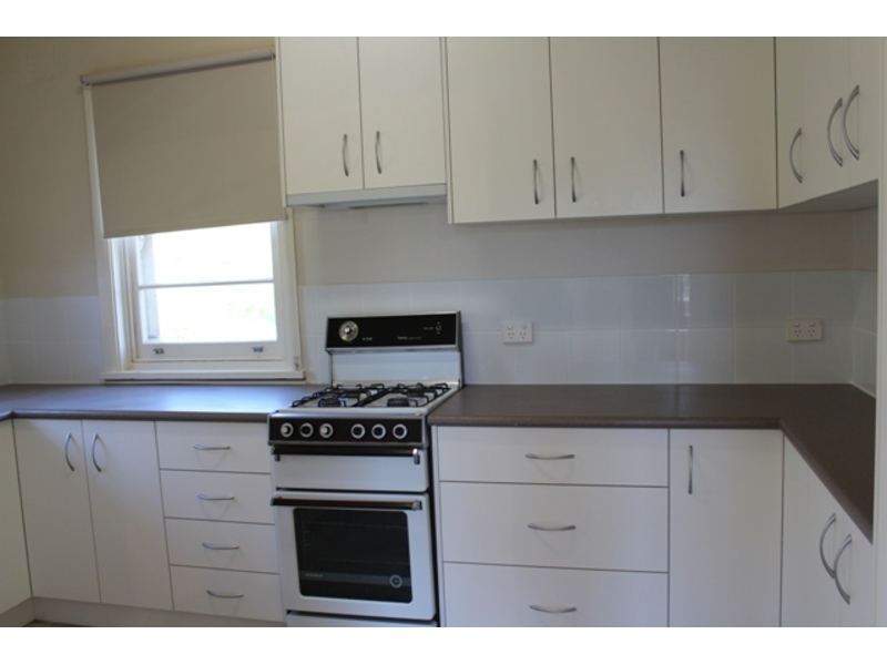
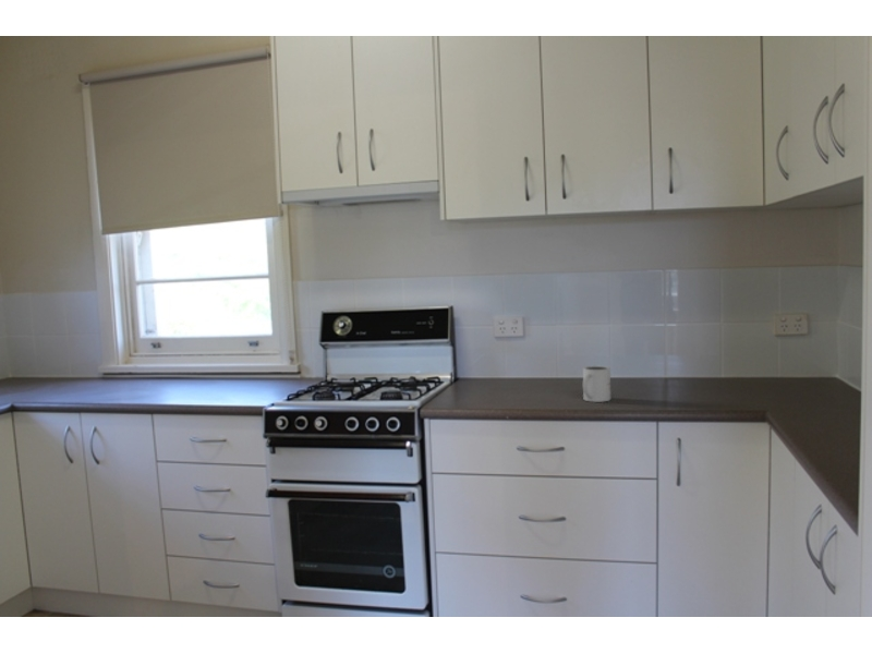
+ mug (594, 384)
